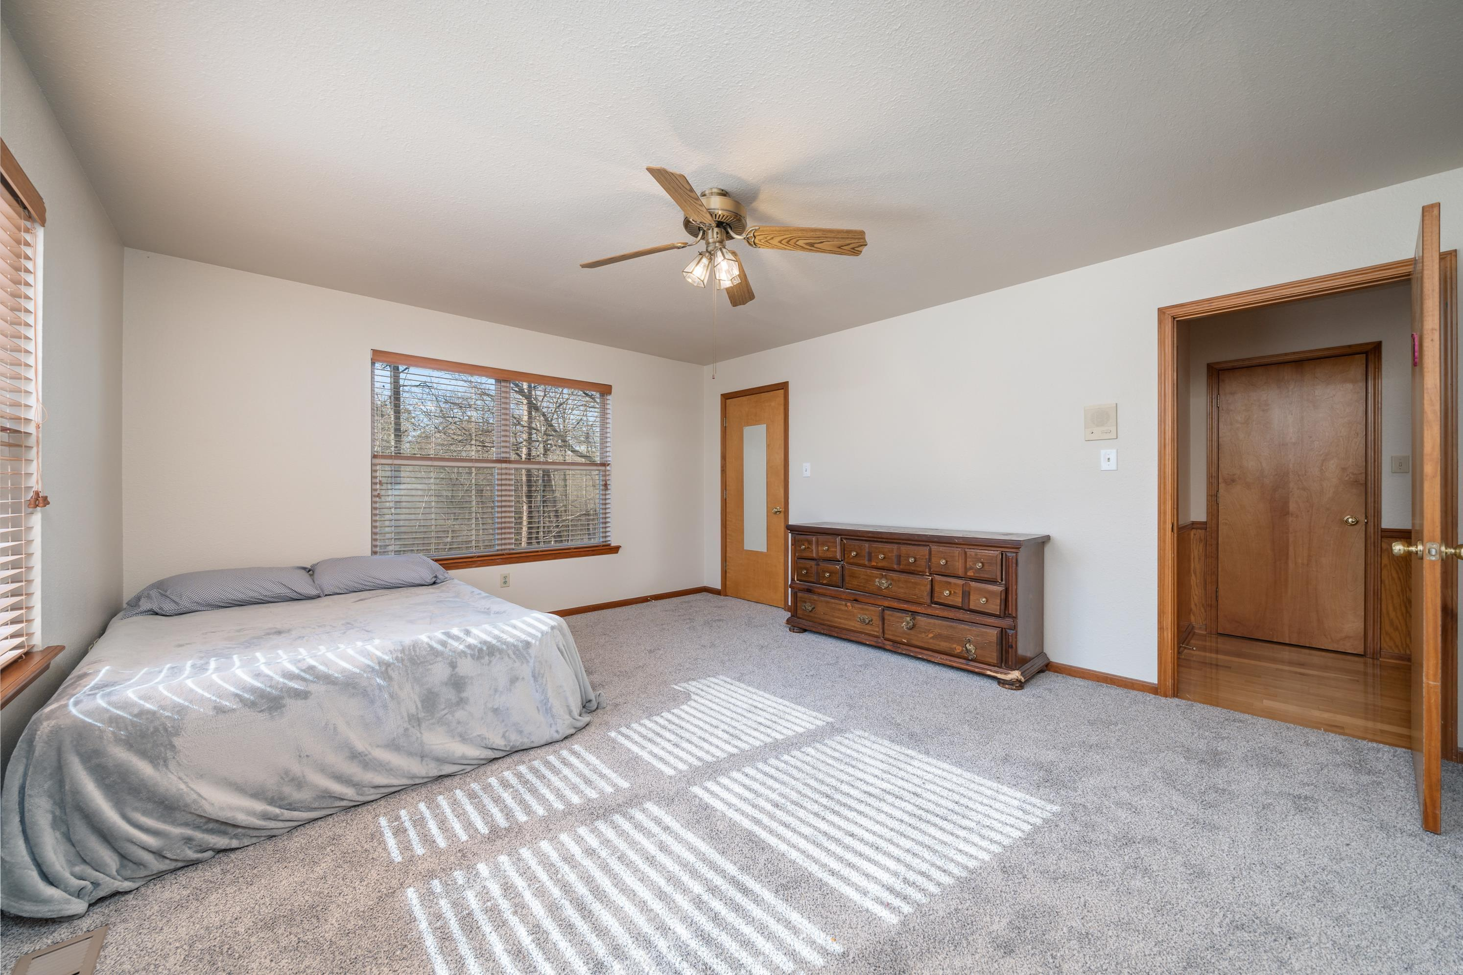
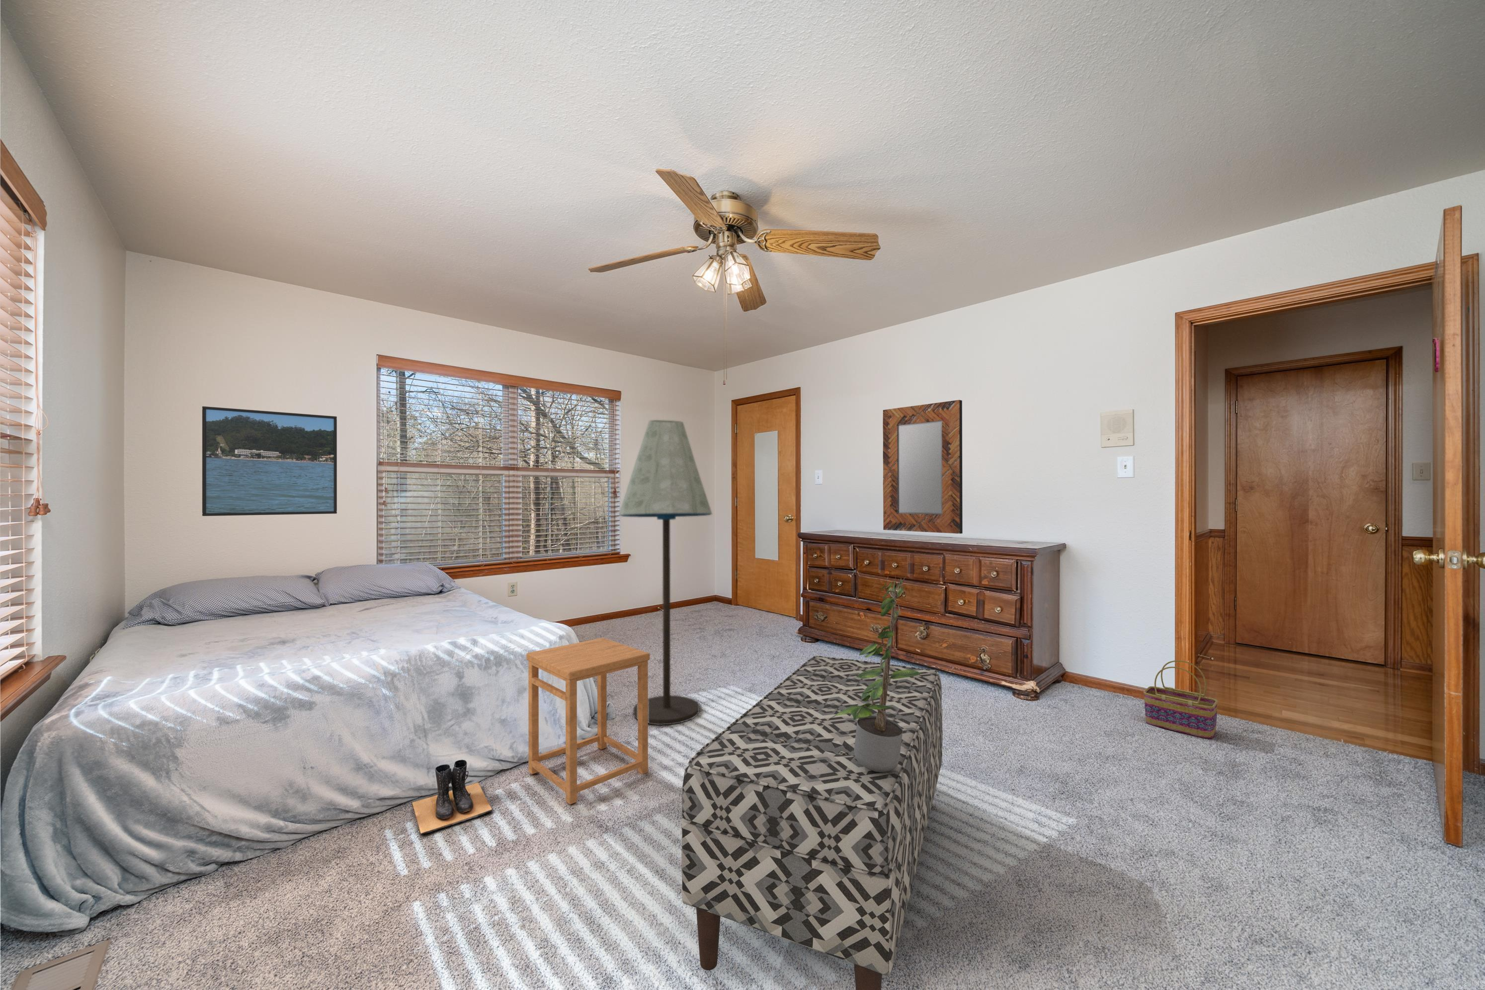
+ bench (839, 788)
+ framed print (273, 463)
+ basket (1180, 695)
+ floor lamp (666, 565)
+ home mirror (920, 468)
+ potted plant (863, 672)
+ side table (598, 713)
+ boots (452, 789)
